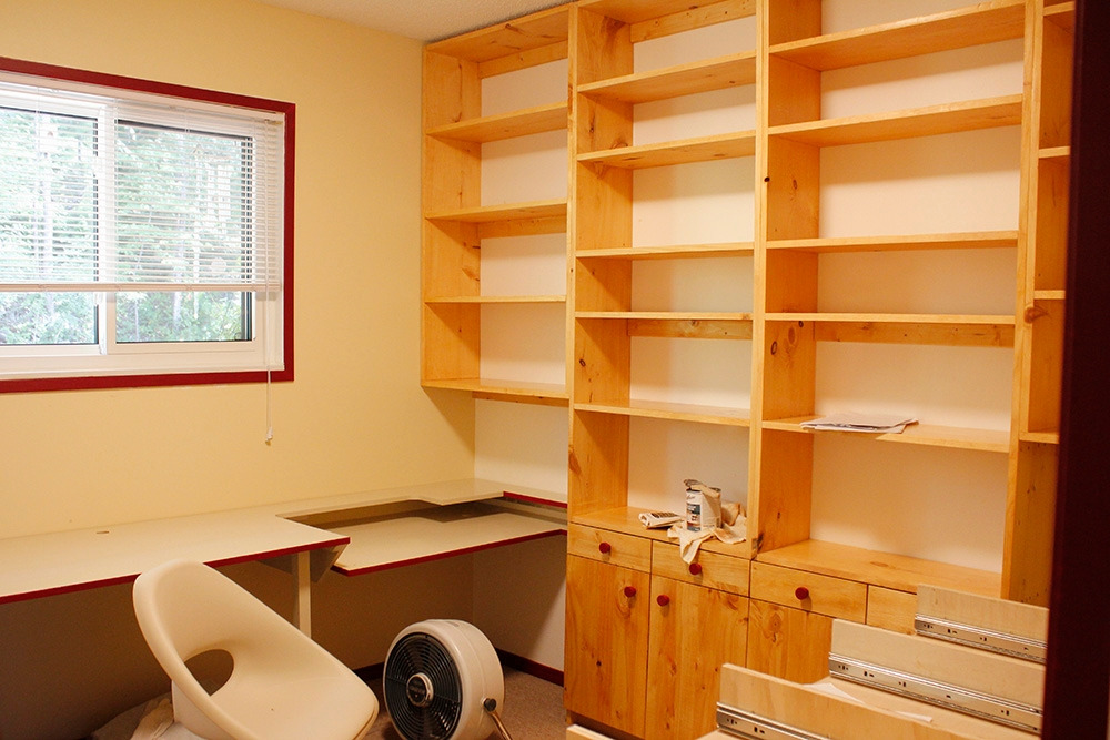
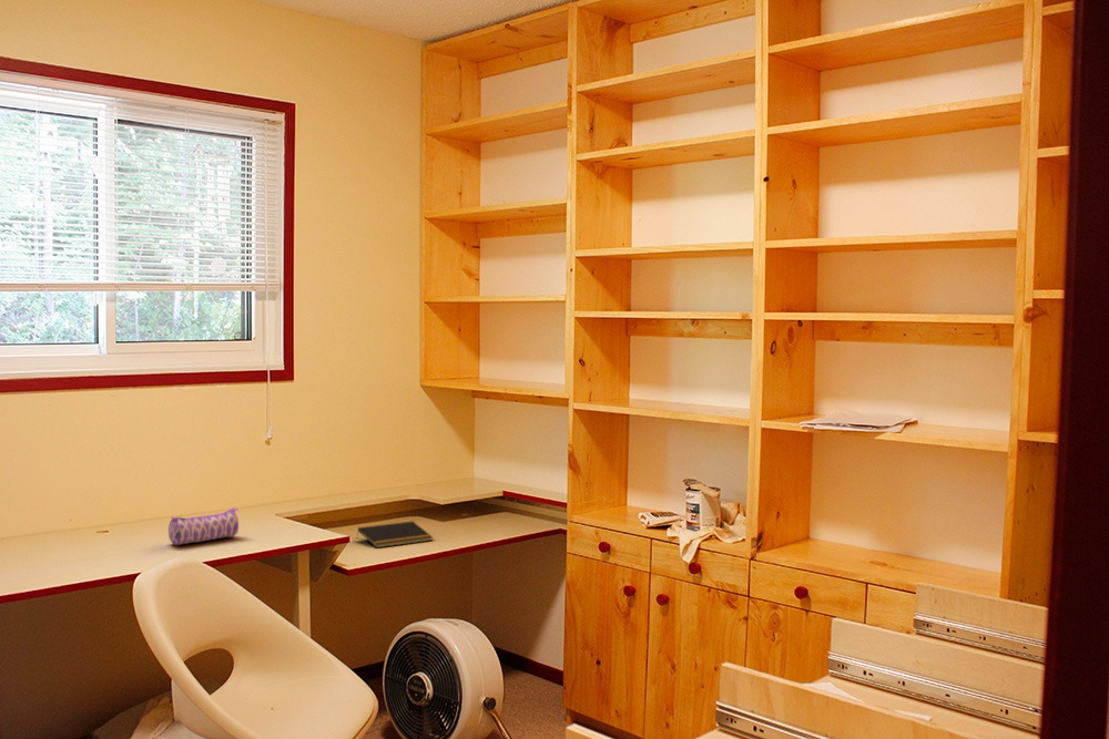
+ notepad (395, 534)
+ pencil case (203, 525)
